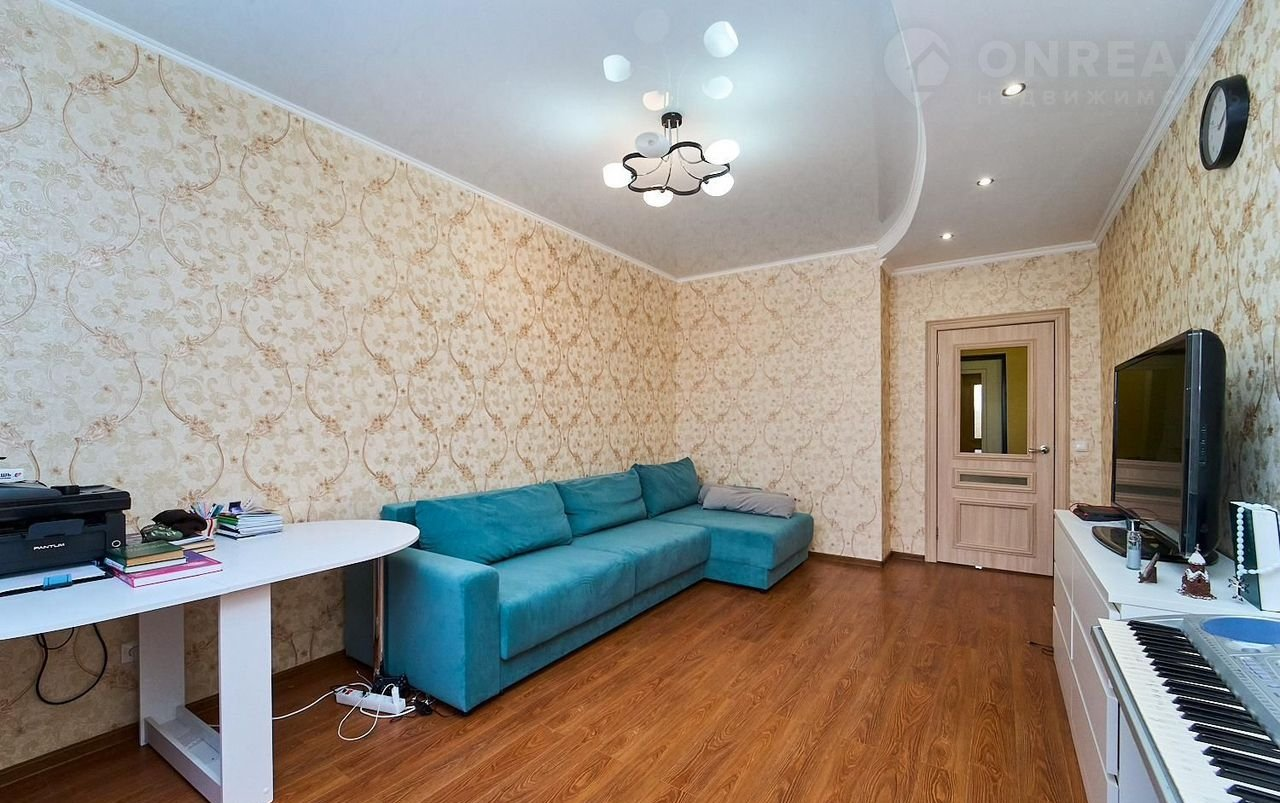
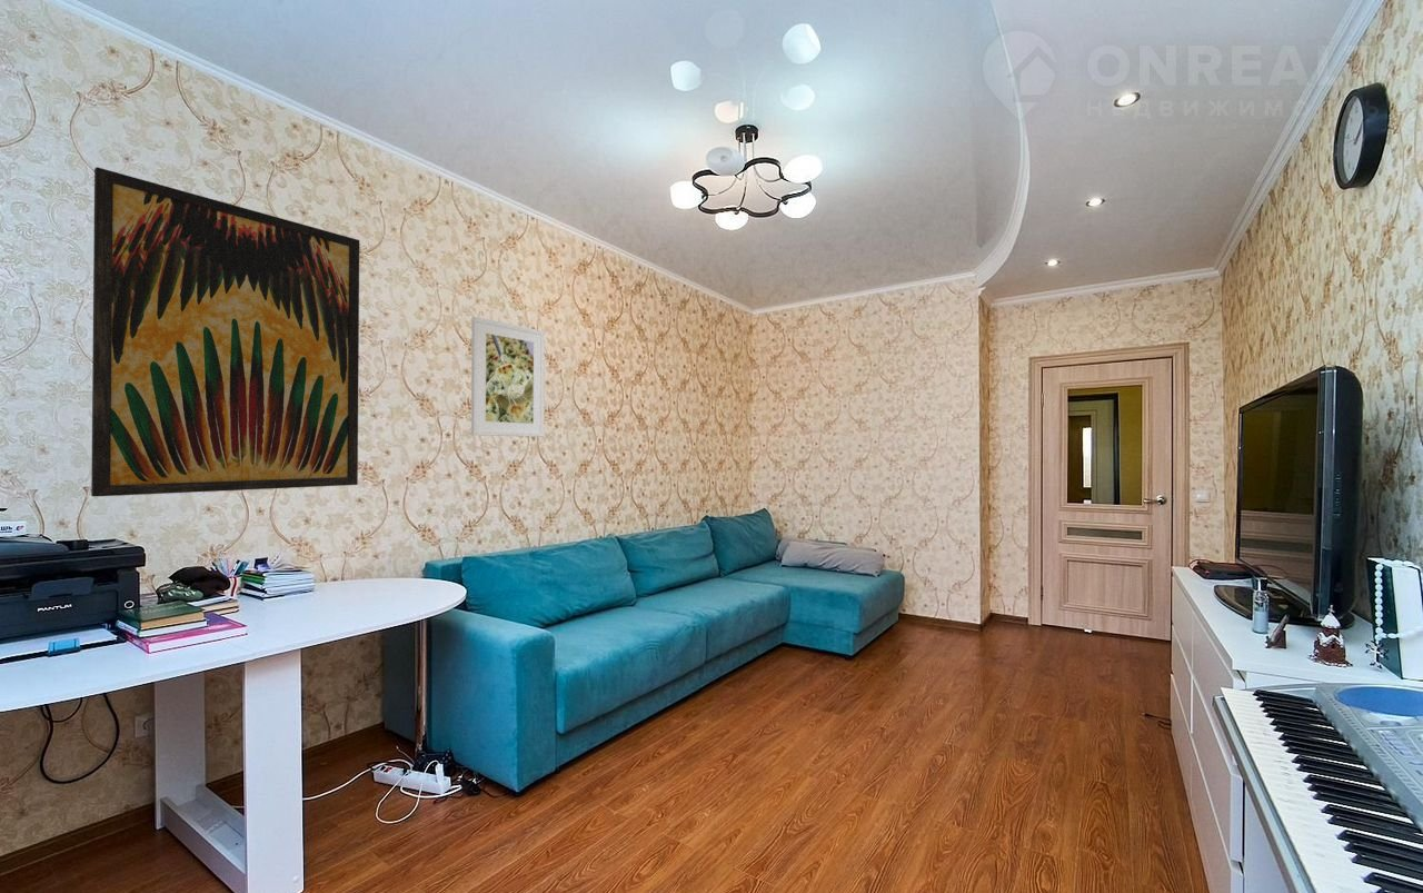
+ wall art (245, 349)
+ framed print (509, 379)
